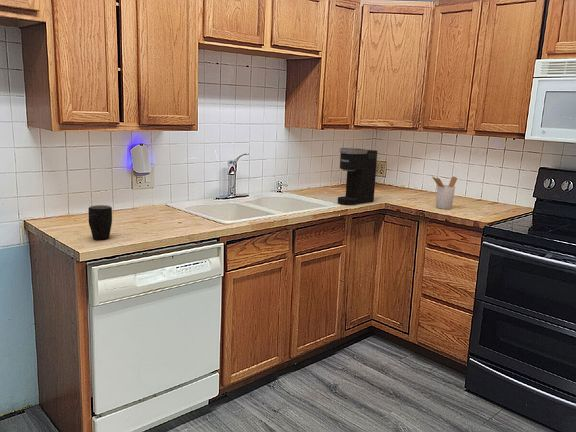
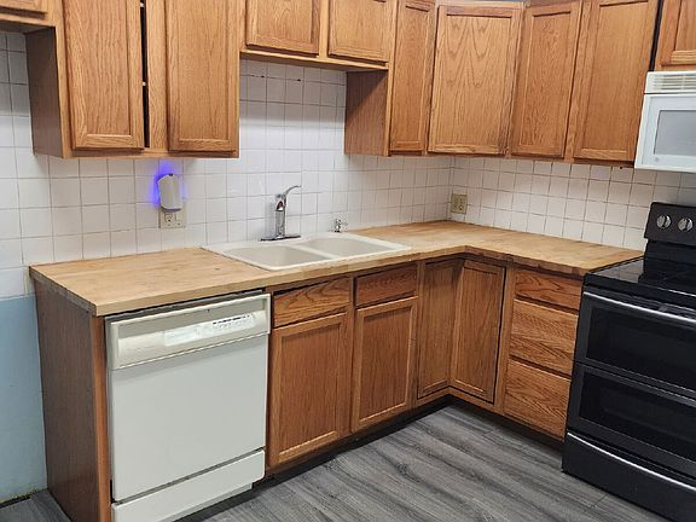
- coffee maker (357, 175)
- mug (98, 223)
- utensil holder (442, 191)
